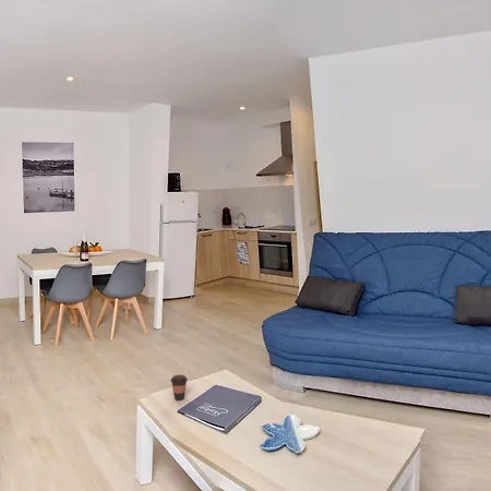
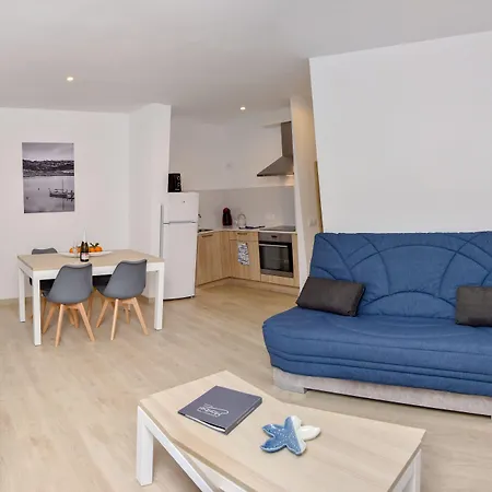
- coffee cup (179, 387)
